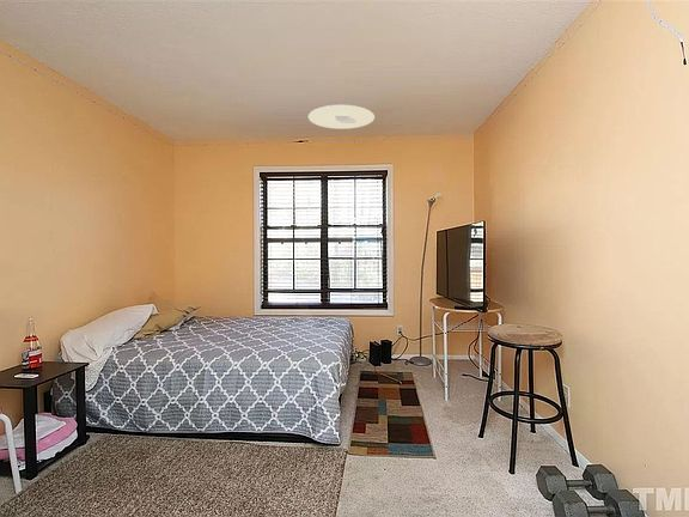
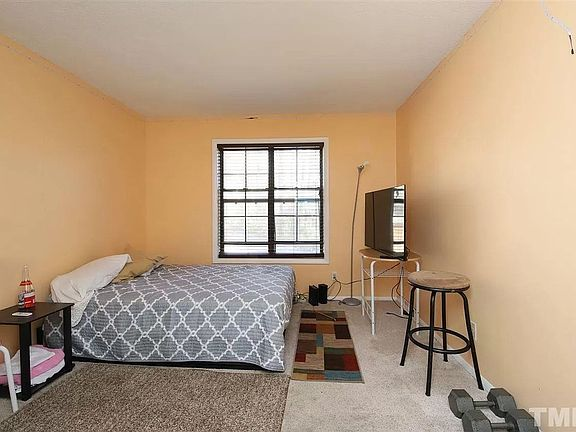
- ceiling light (341, 114)
